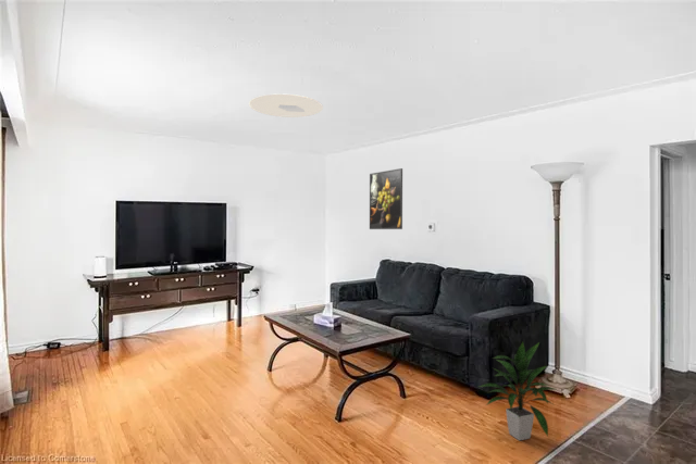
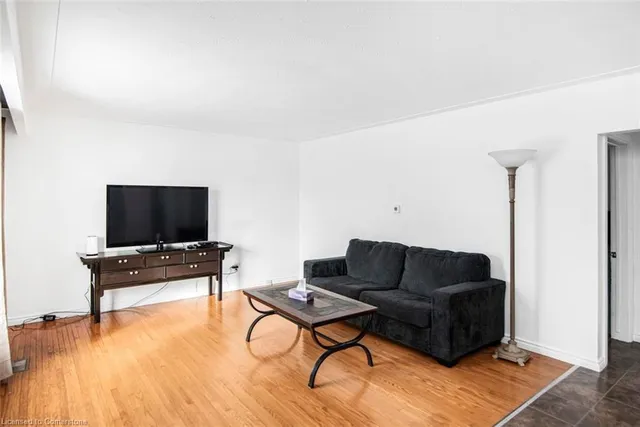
- indoor plant (520, 390)
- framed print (385, 200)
- ceiling light (286, 103)
